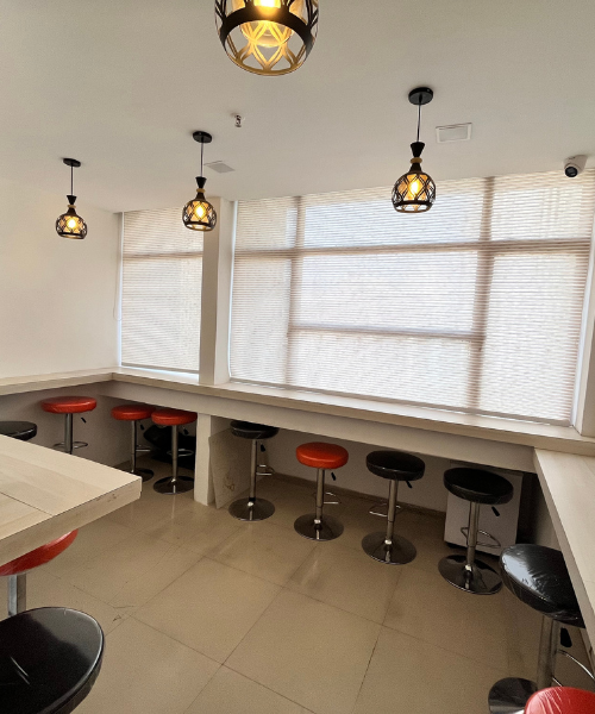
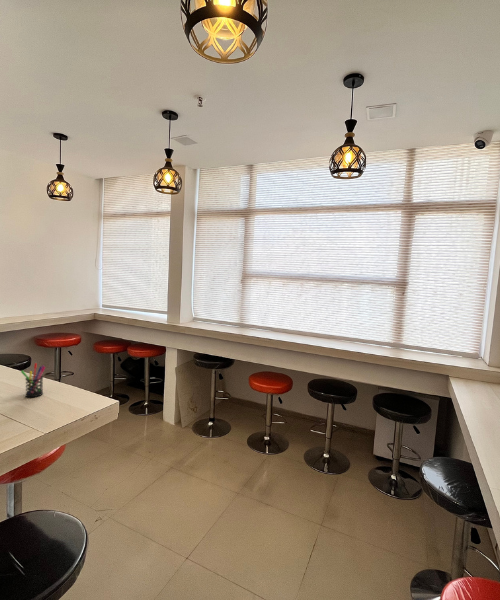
+ pen holder (32, 379)
